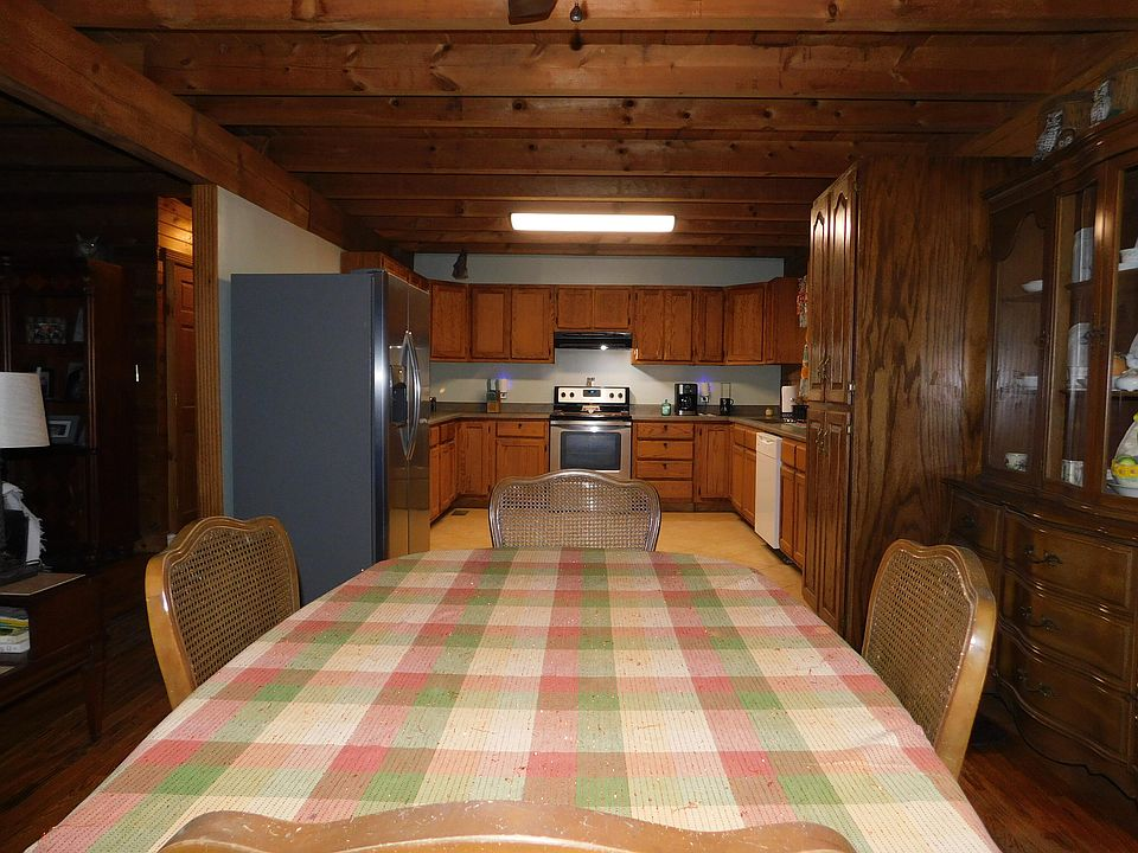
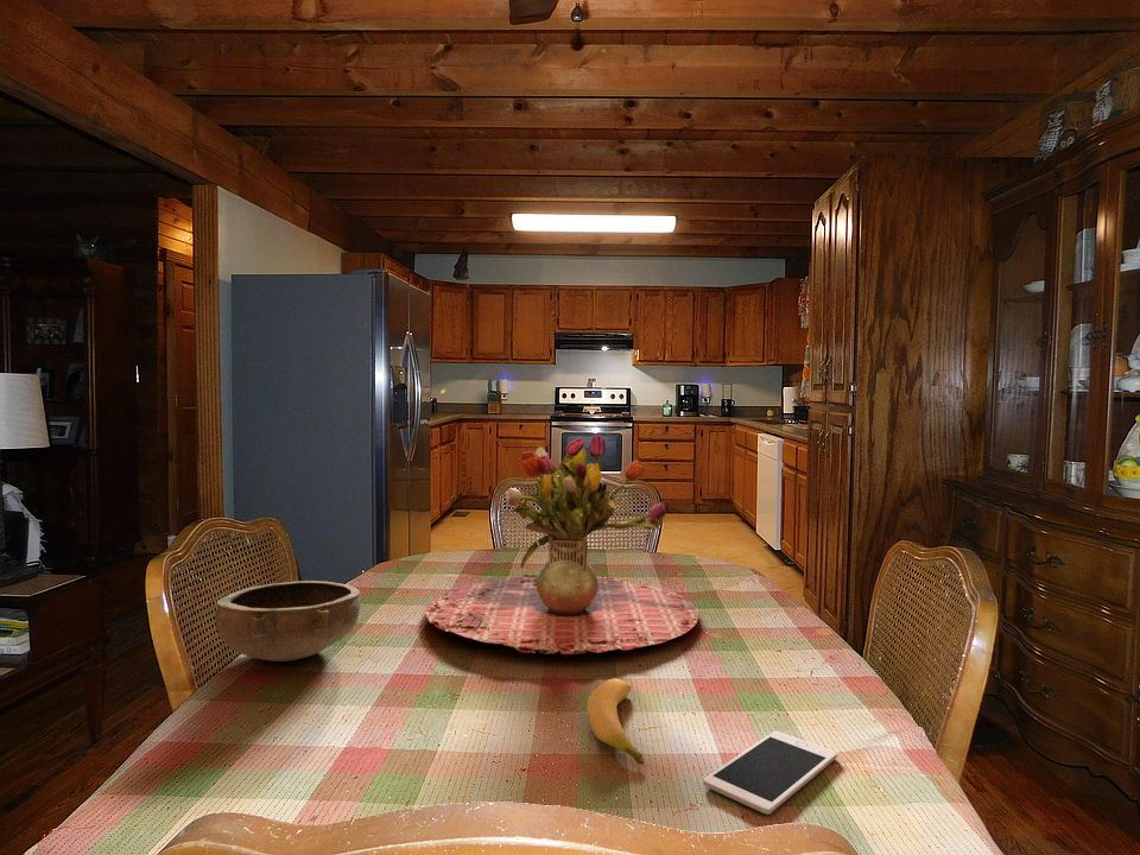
+ cell phone (772, 768)
+ flower arrangement (563, 522)
+ banana (616, 709)
+ bowl (293, 621)
